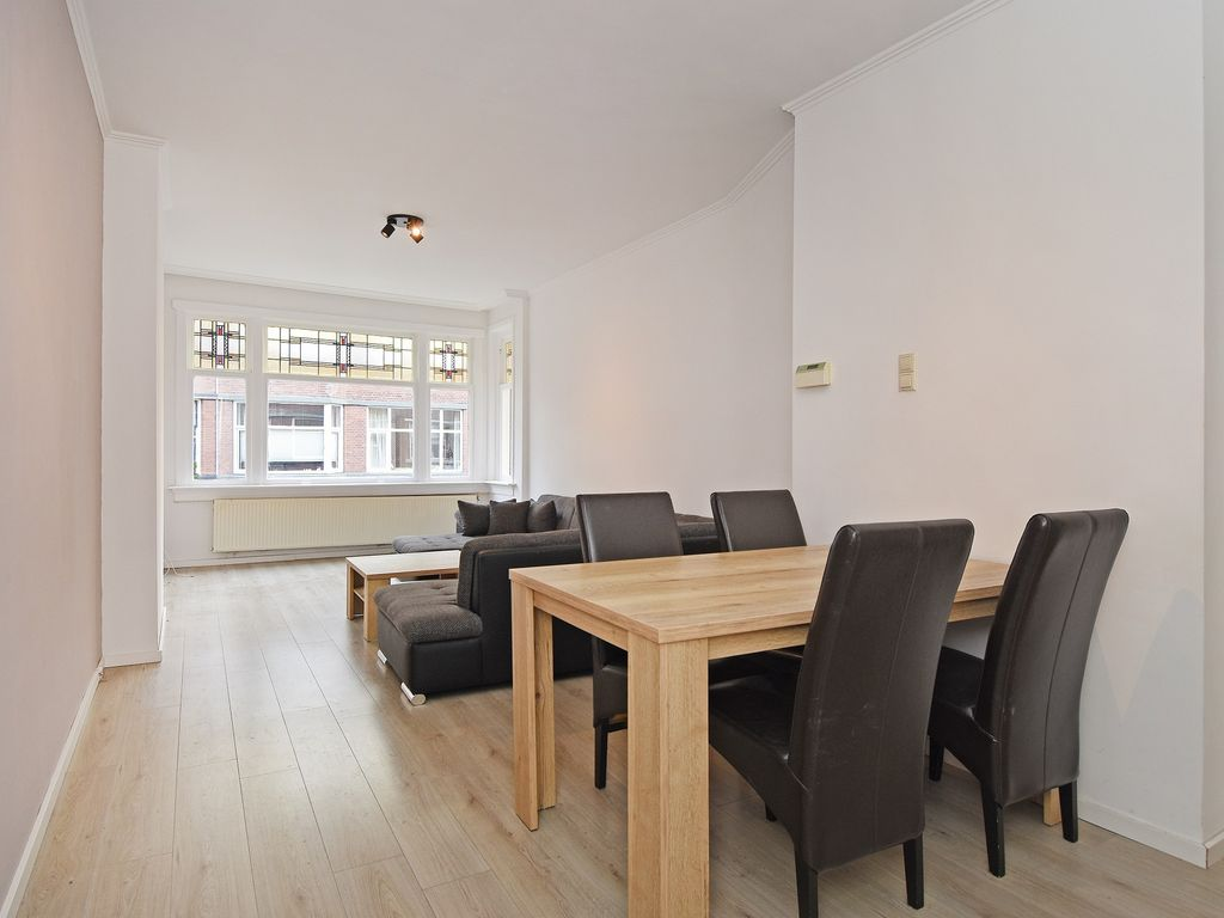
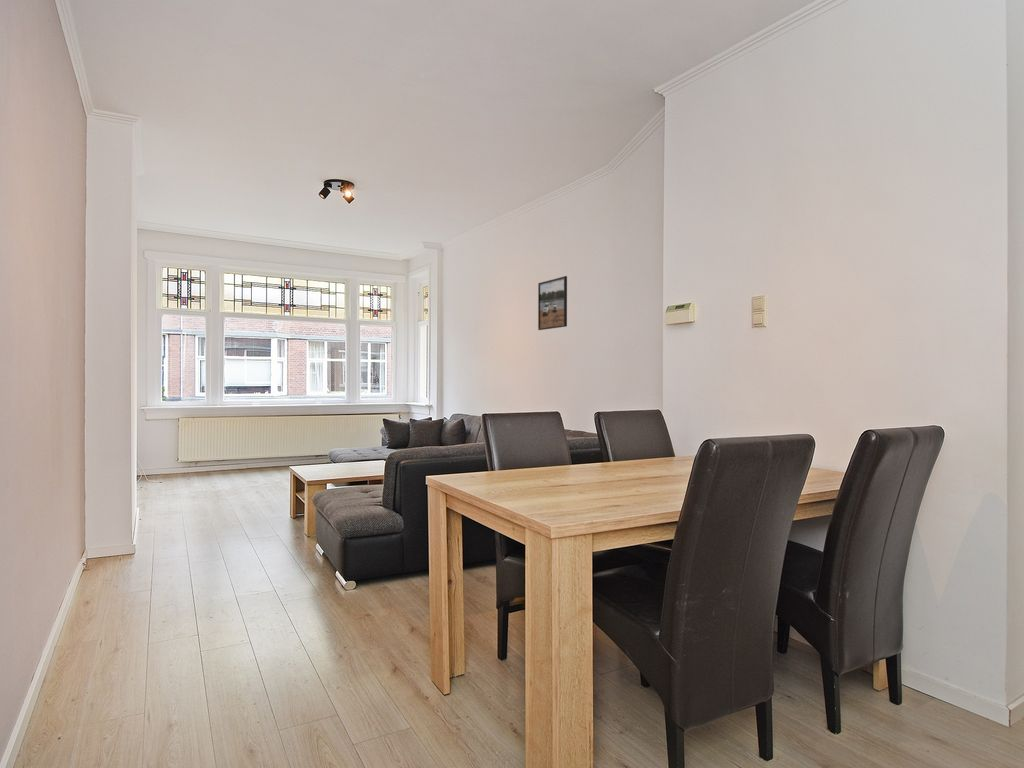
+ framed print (552, 304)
